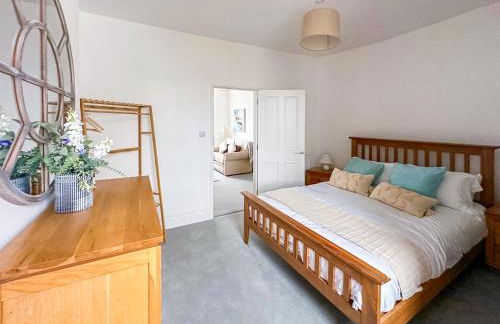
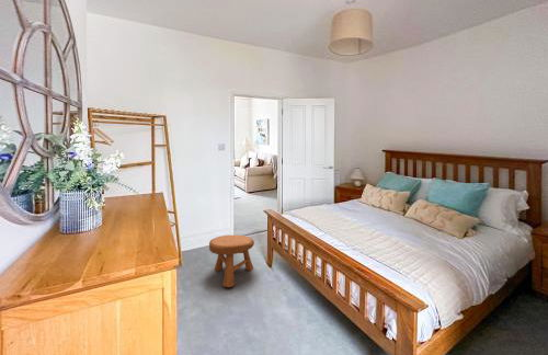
+ stool (231, 259)
